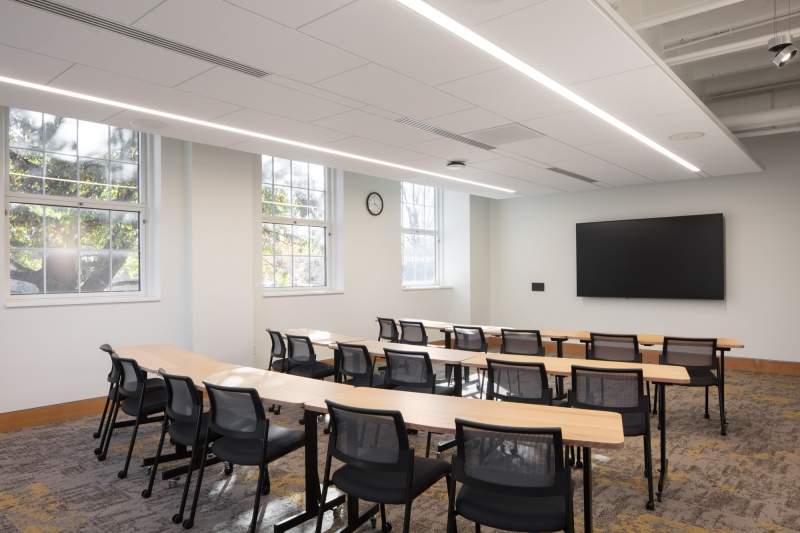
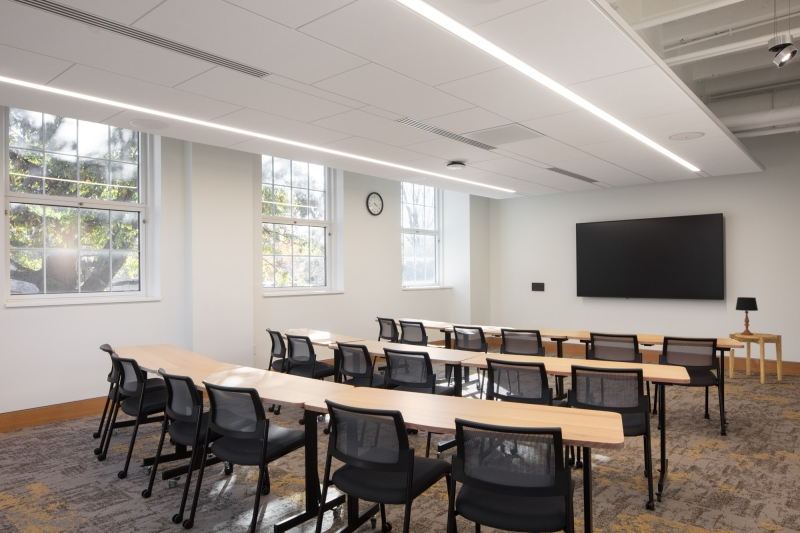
+ table lamp (746, 316)
+ side table (760, 356)
